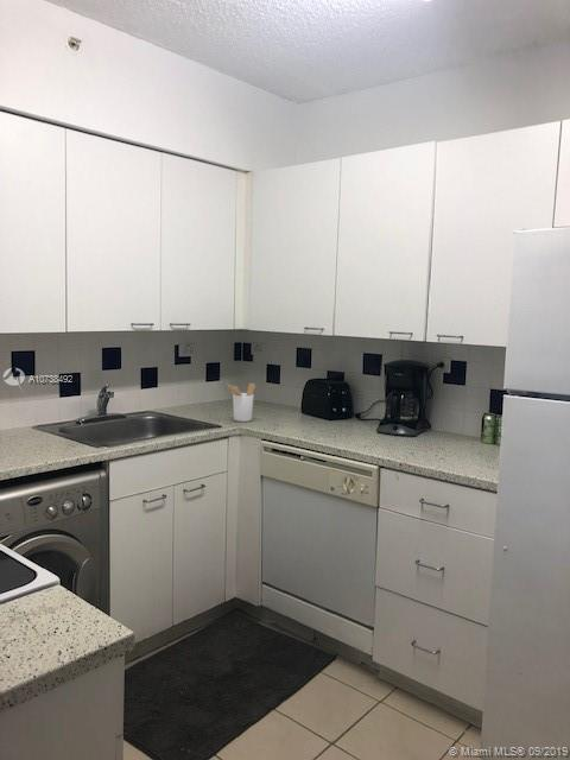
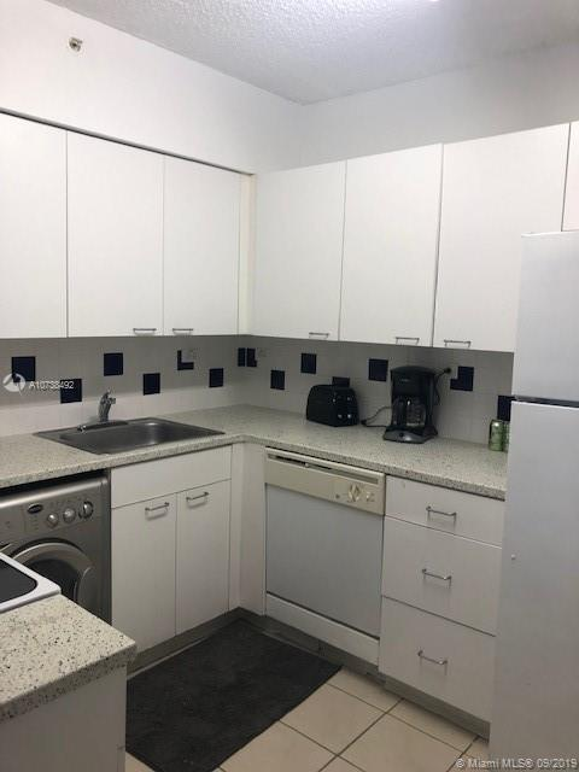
- utensil holder (239, 401)
